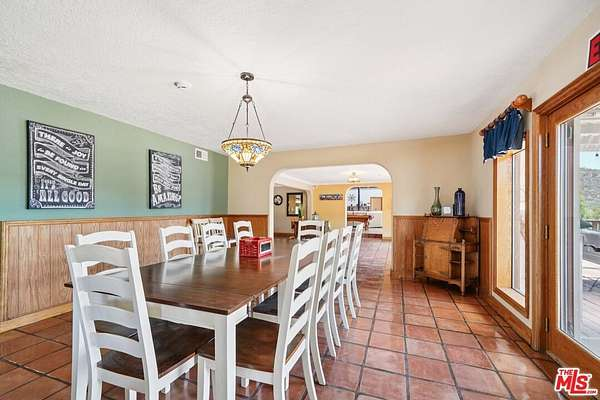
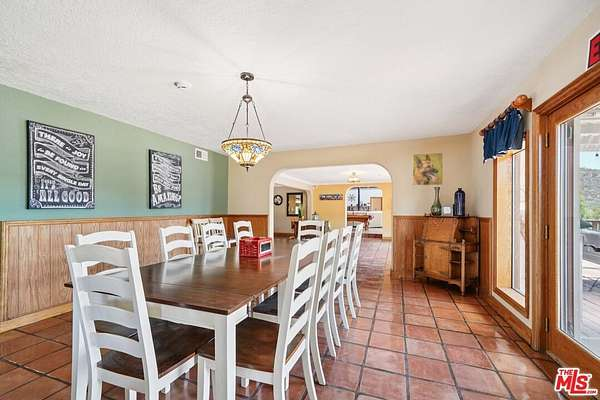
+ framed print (427, 169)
